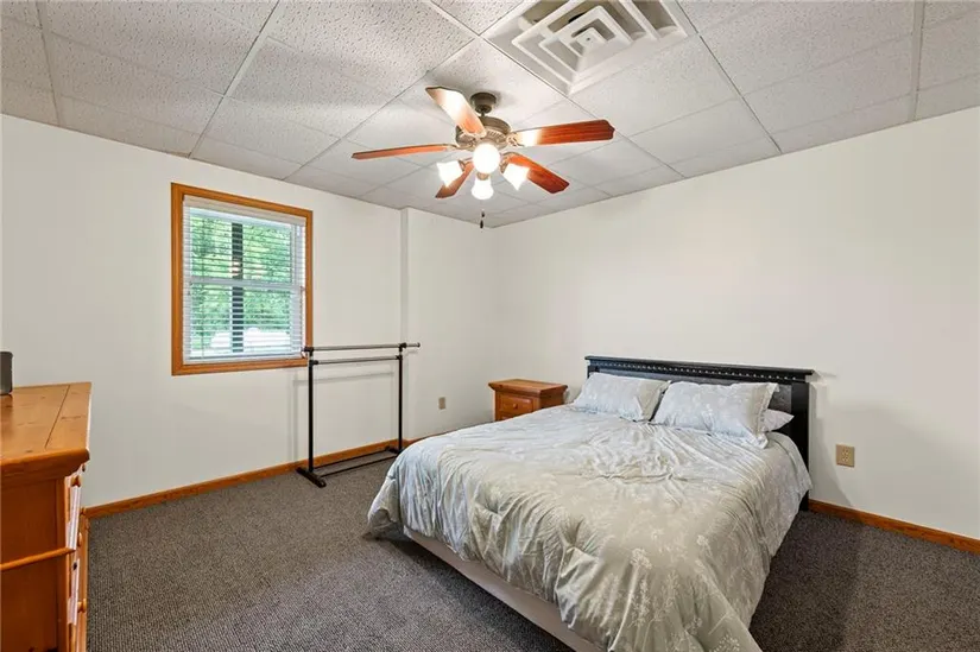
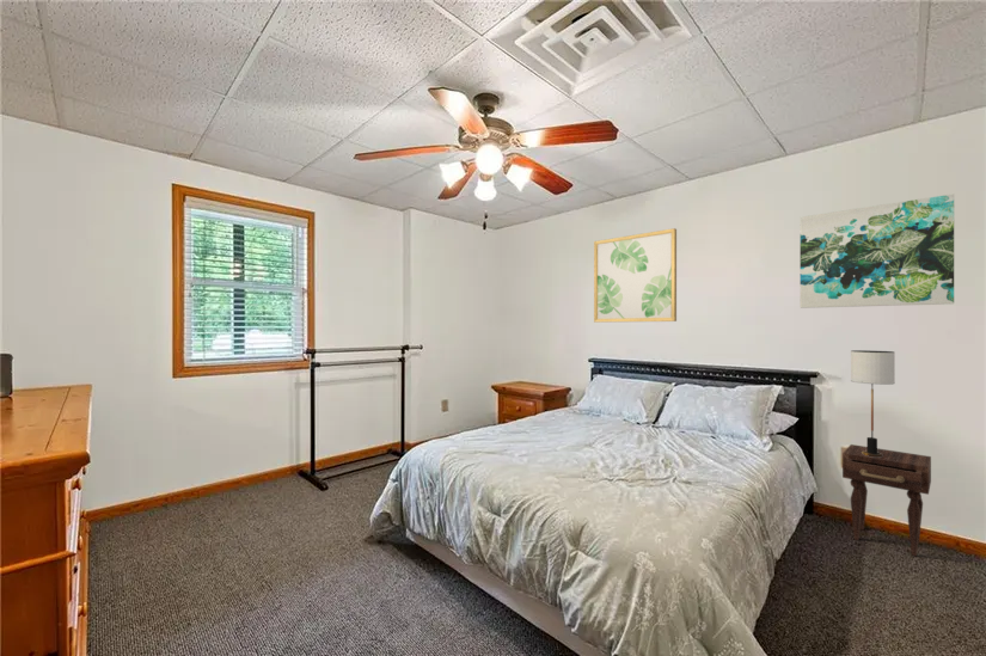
+ table lamp (871, 403)
+ wall art (632, 278)
+ nightstand (884, 485)
+ wall art (870, 256)
